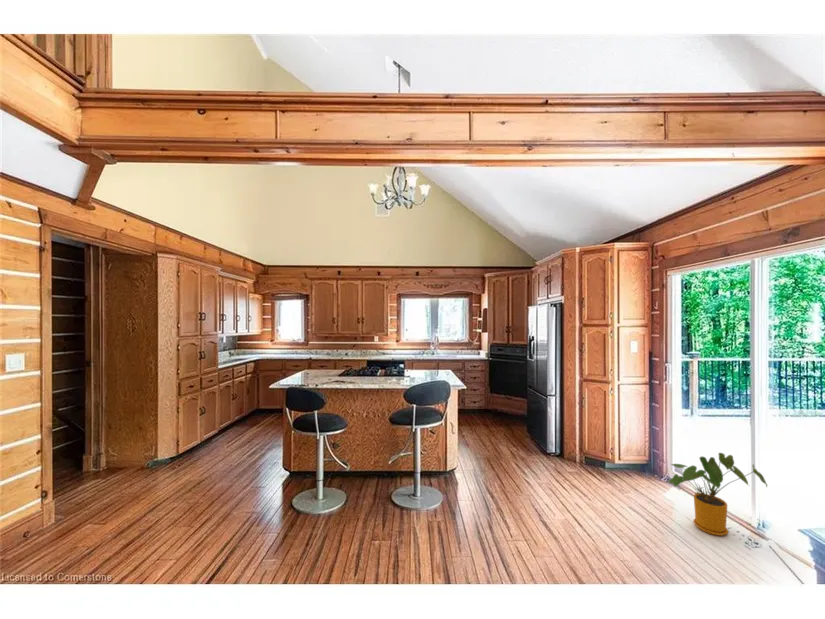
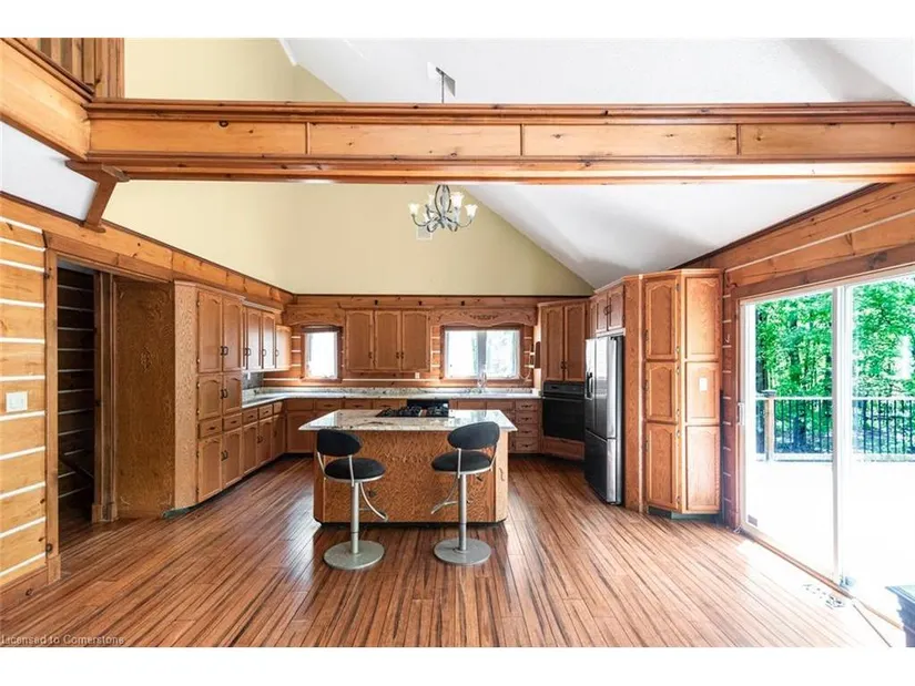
- house plant (710, 490)
